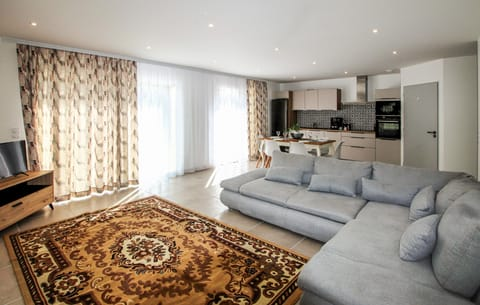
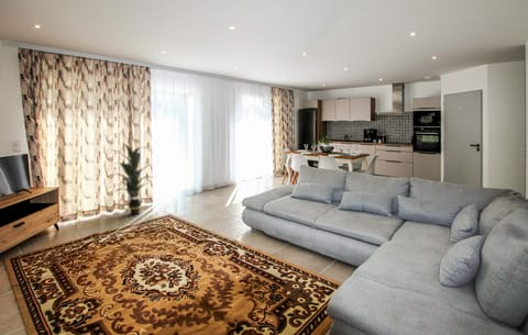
+ indoor plant (130, 178)
